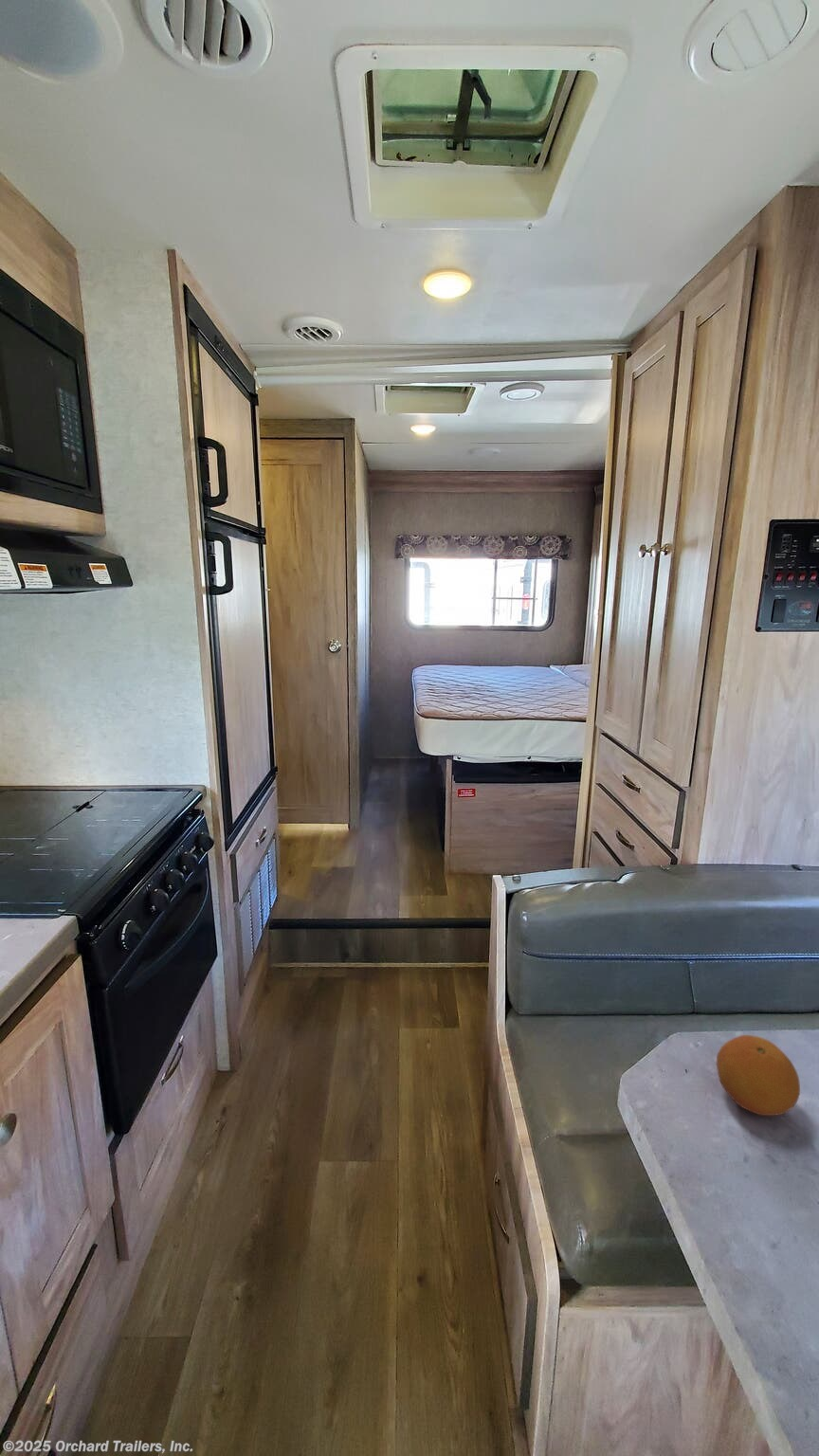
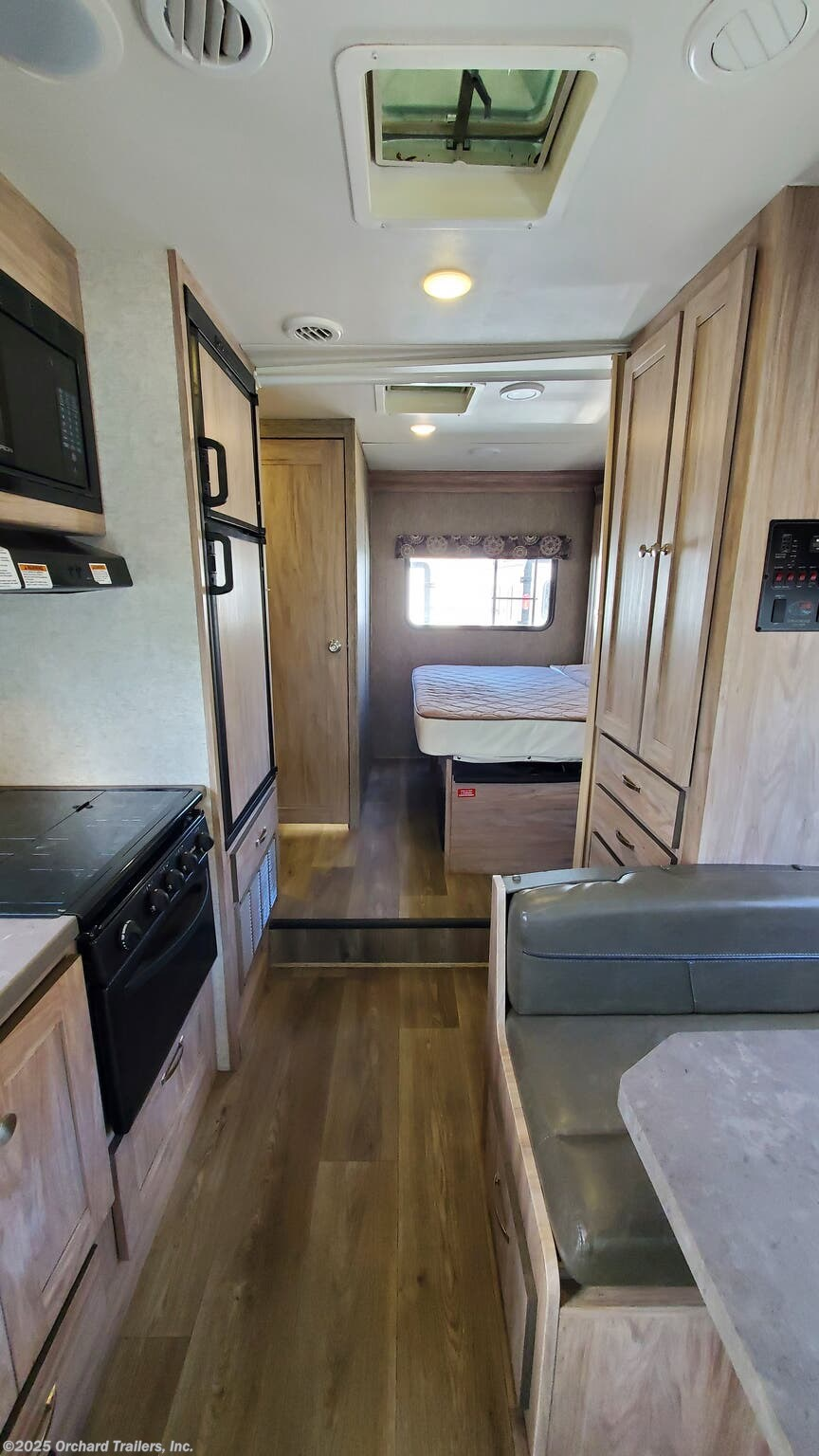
- fruit (756, 1073)
